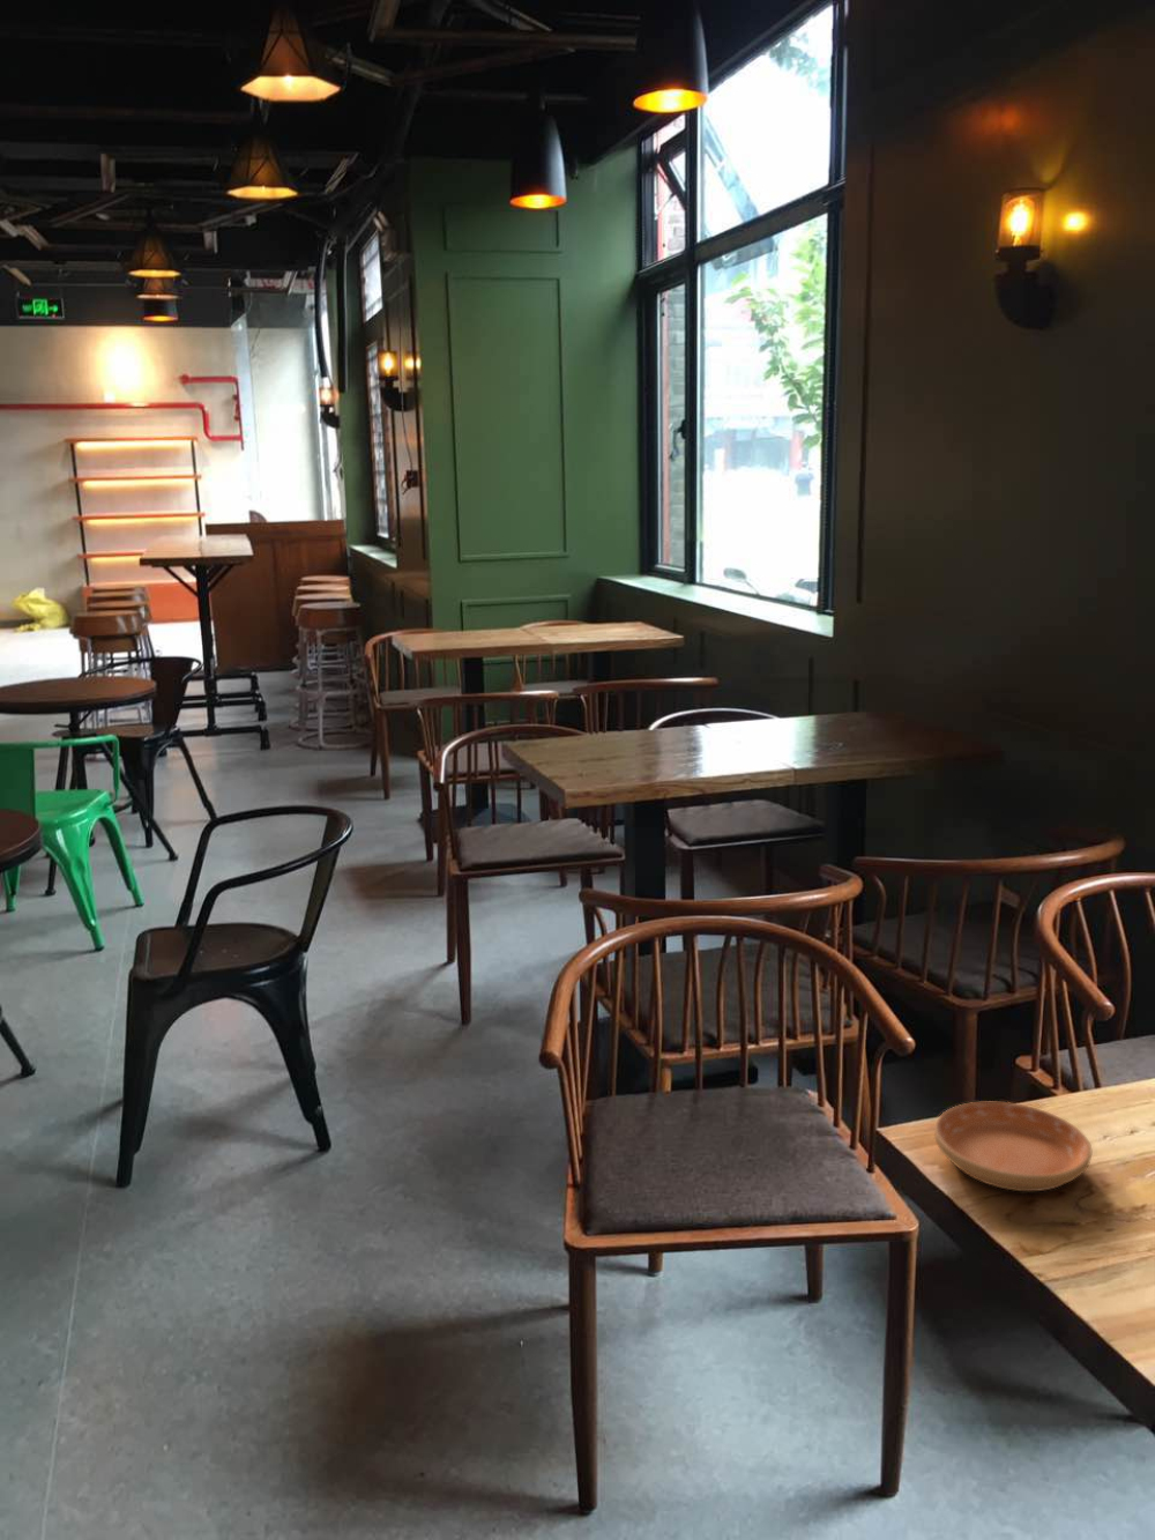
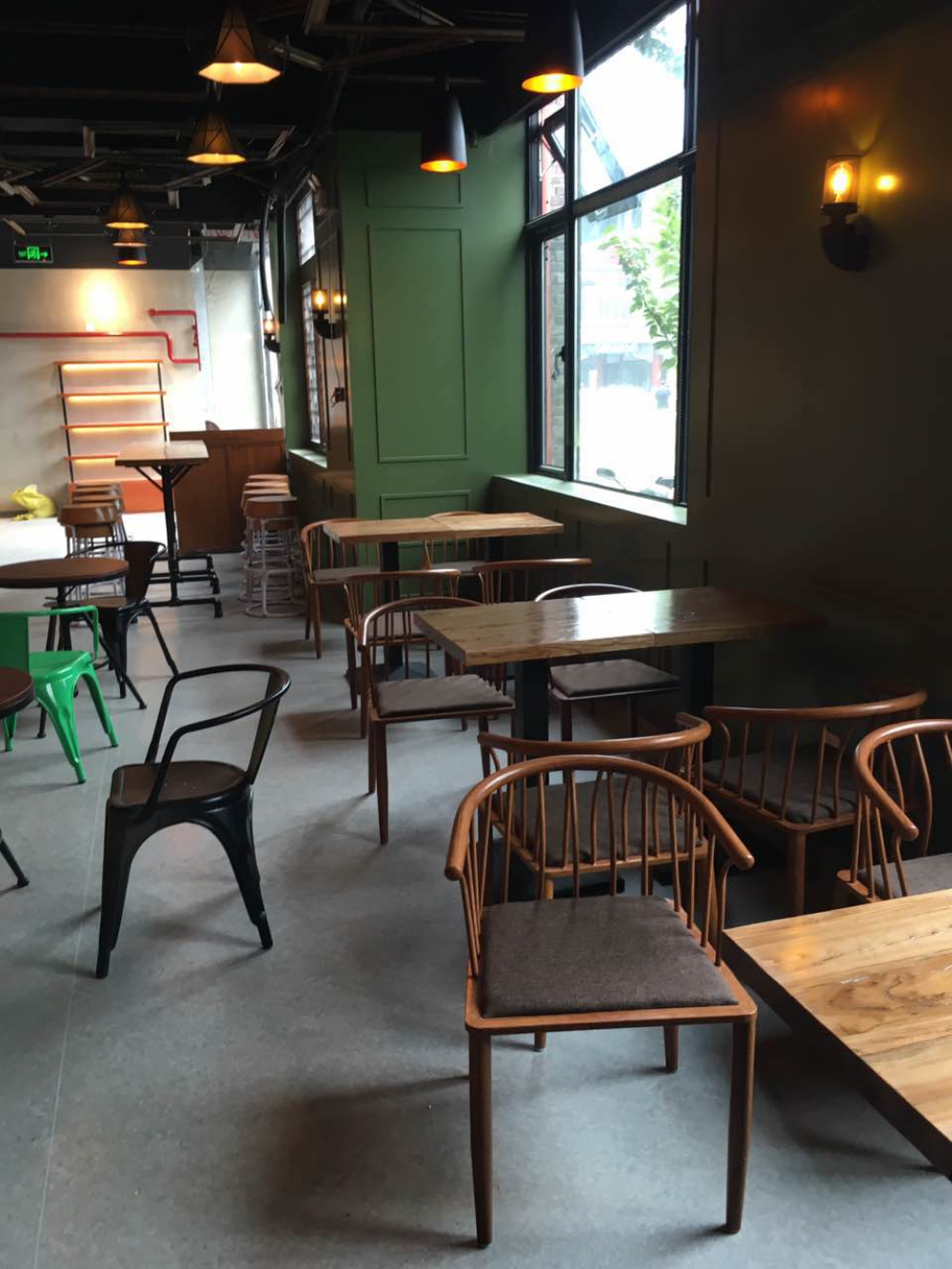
- saucer (1011, 1147)
